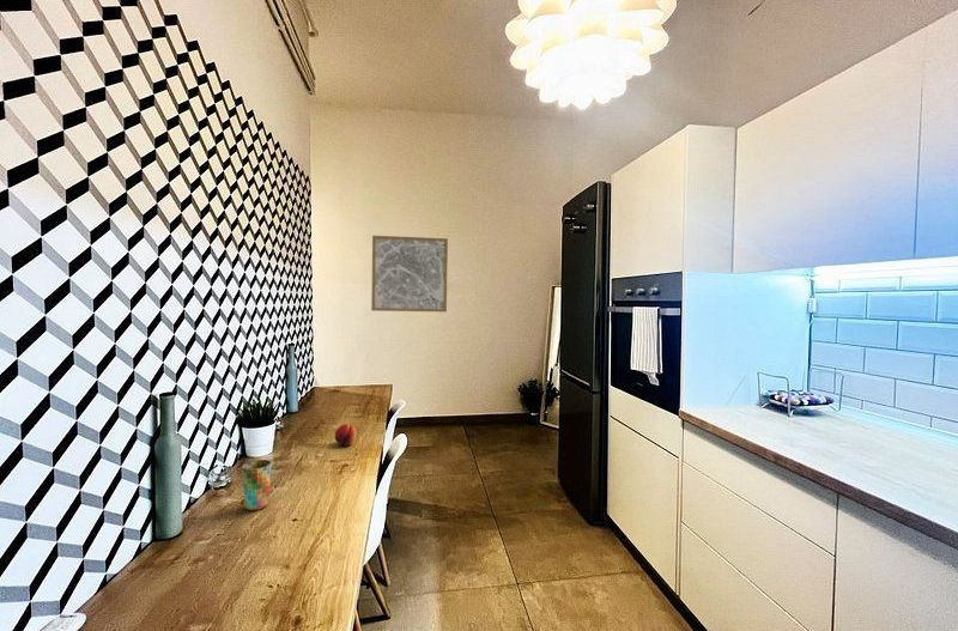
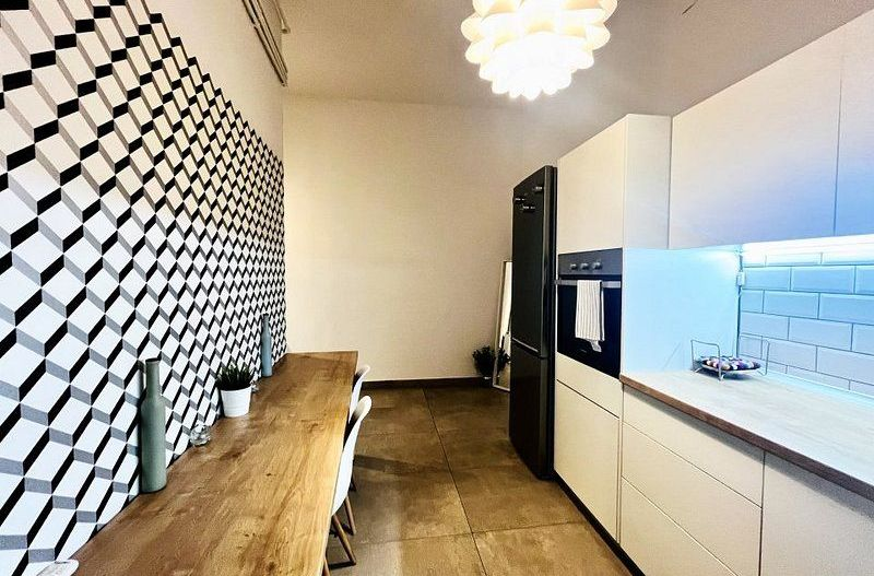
- wall art (410, 274)
- fruit (345, 433)
- cup (256, 485)
